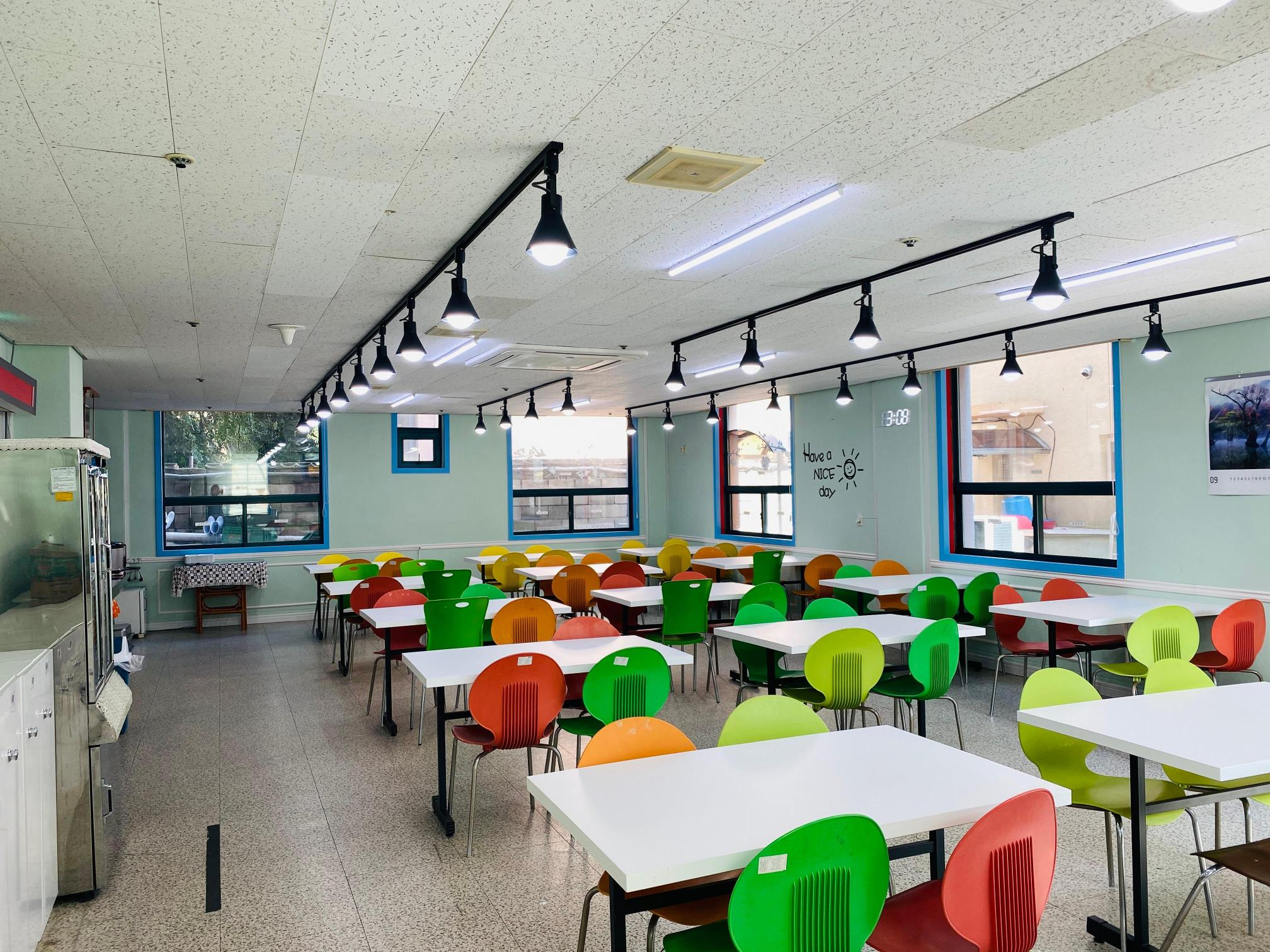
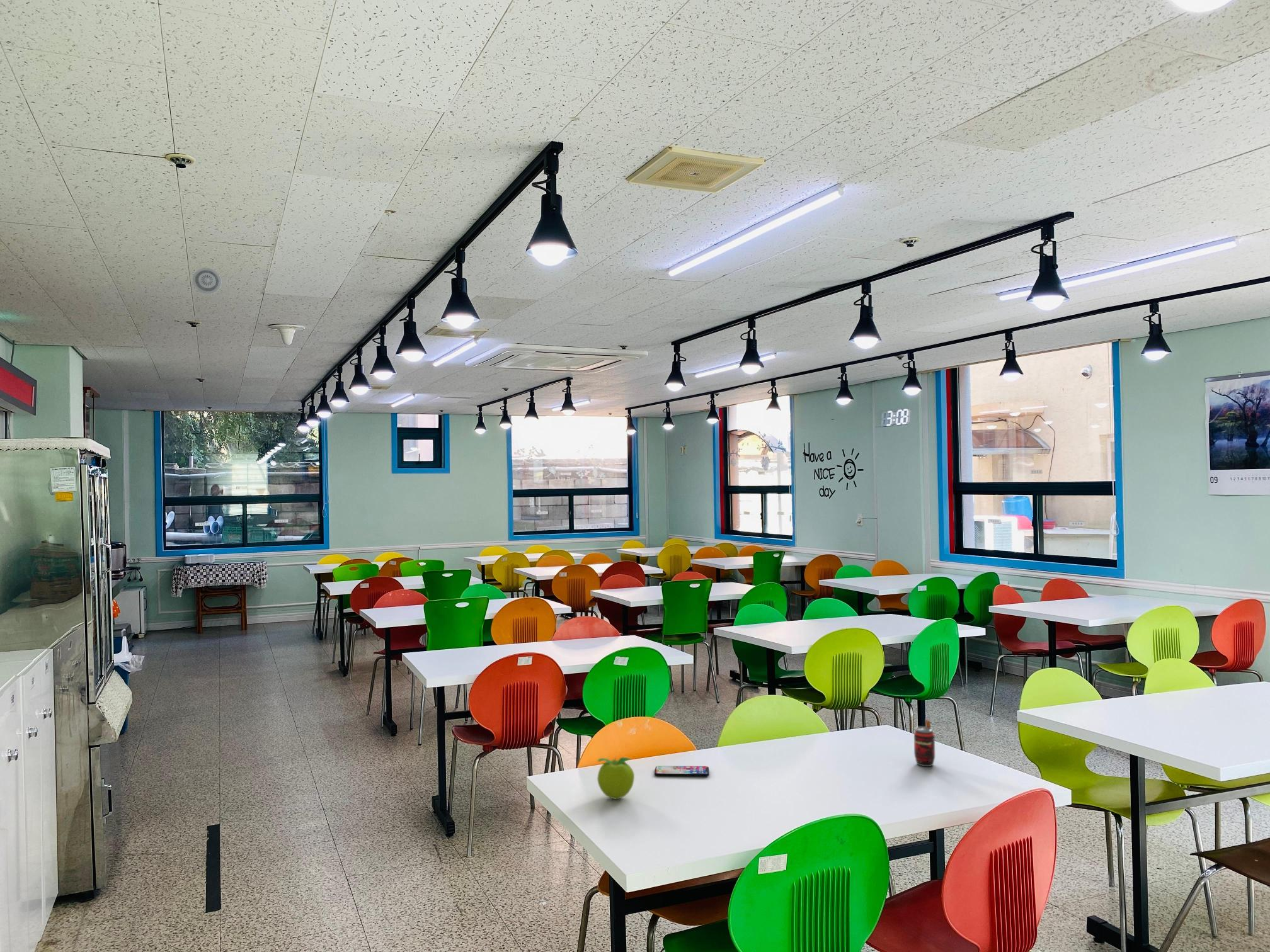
+ smoke detector (207, 280)
+ beverage can (924, 742)
+ fruit (615, 777)
+ smartphone (682, 771)
